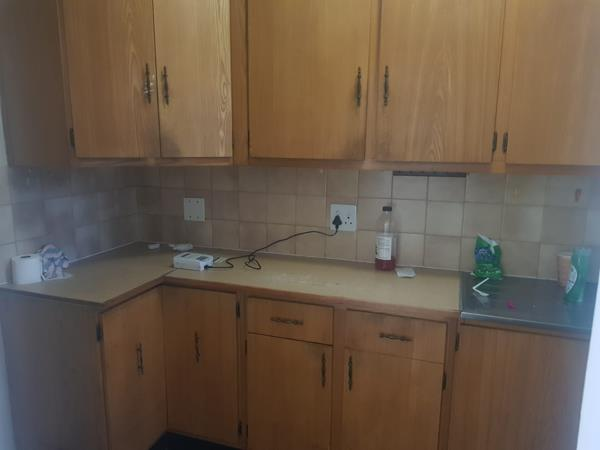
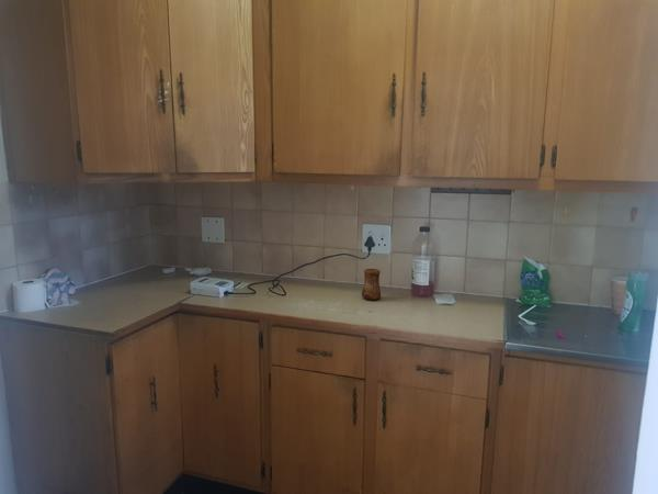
+ cup (371, 283)
